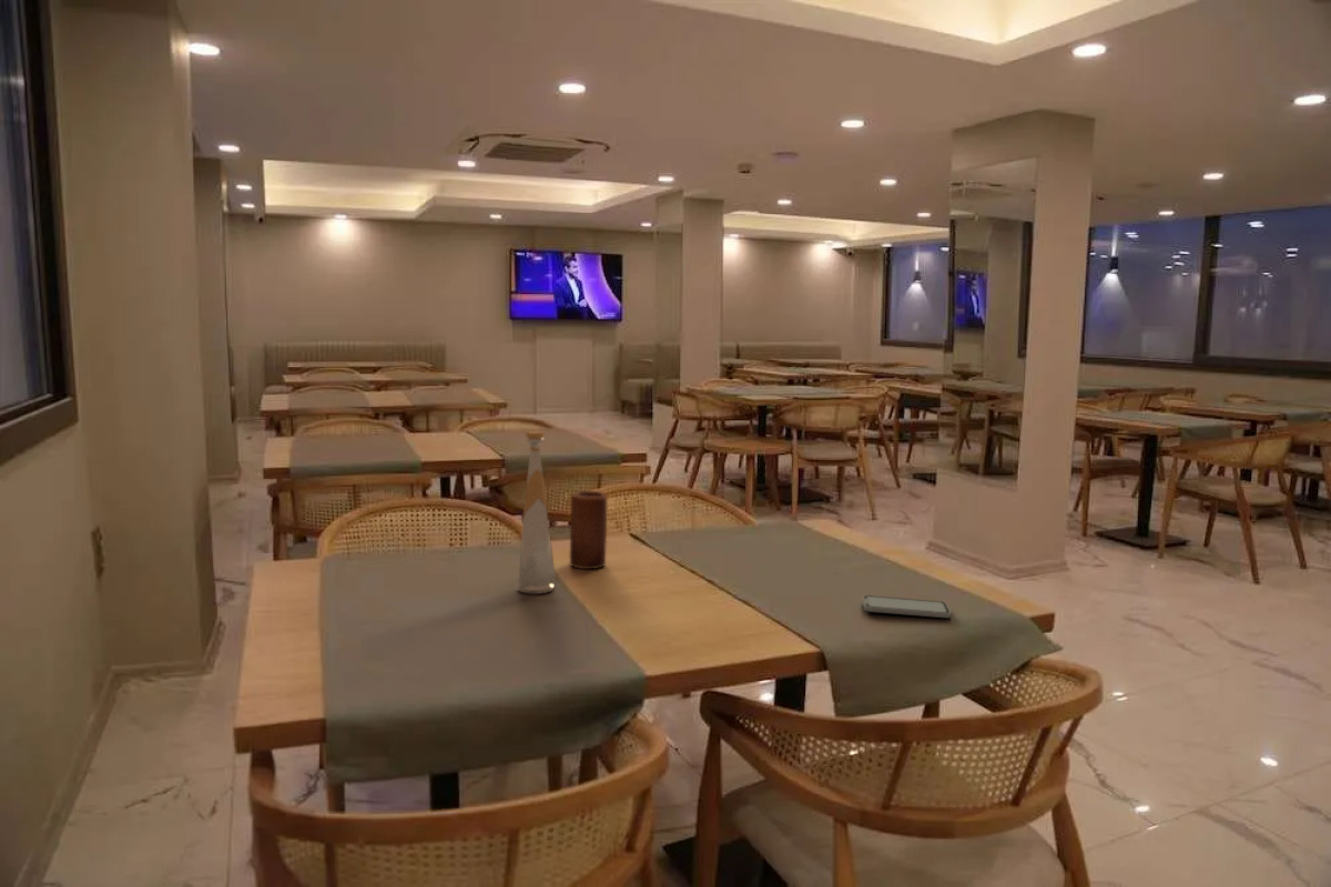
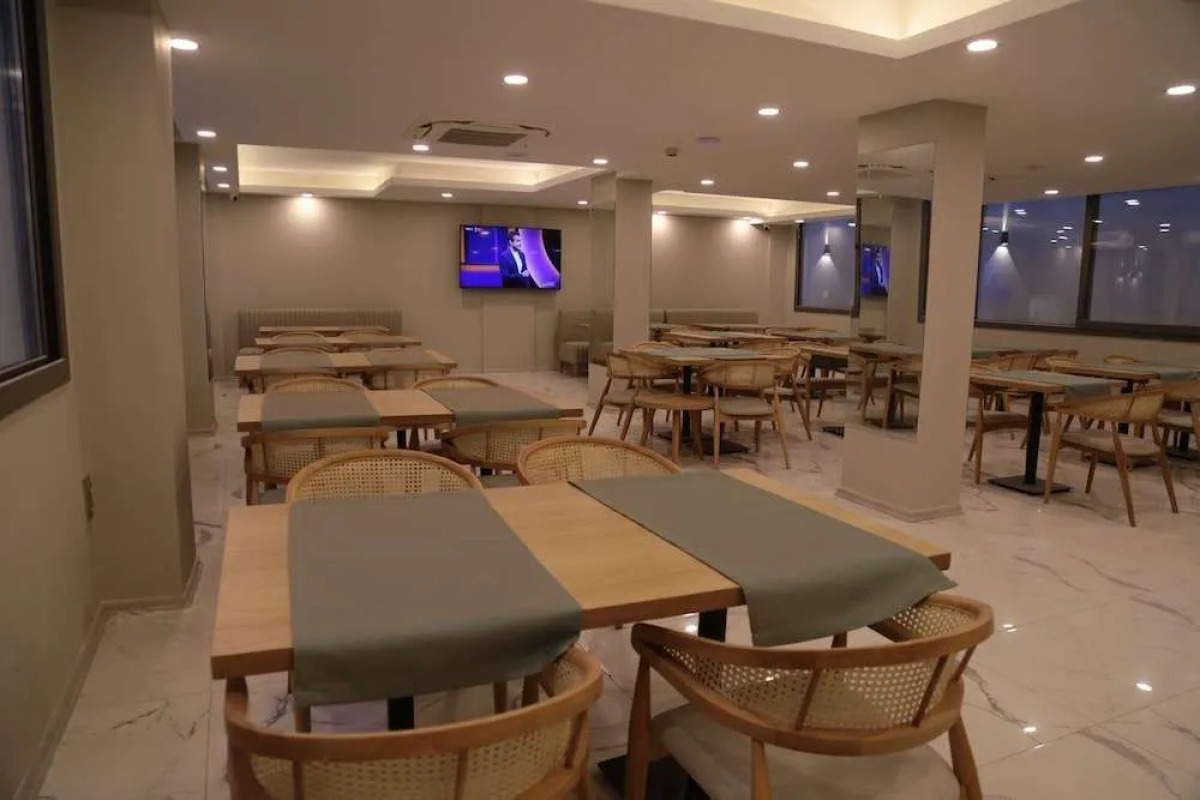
- candle (588, 529)
- smartphone (905, 605)
- bottle (535, 511)
